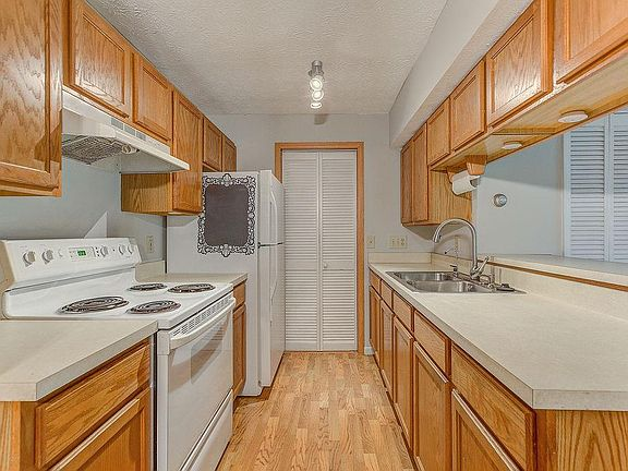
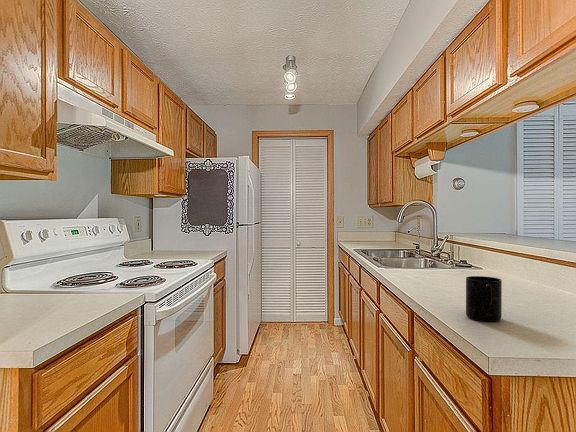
+ mug (484, 299)
